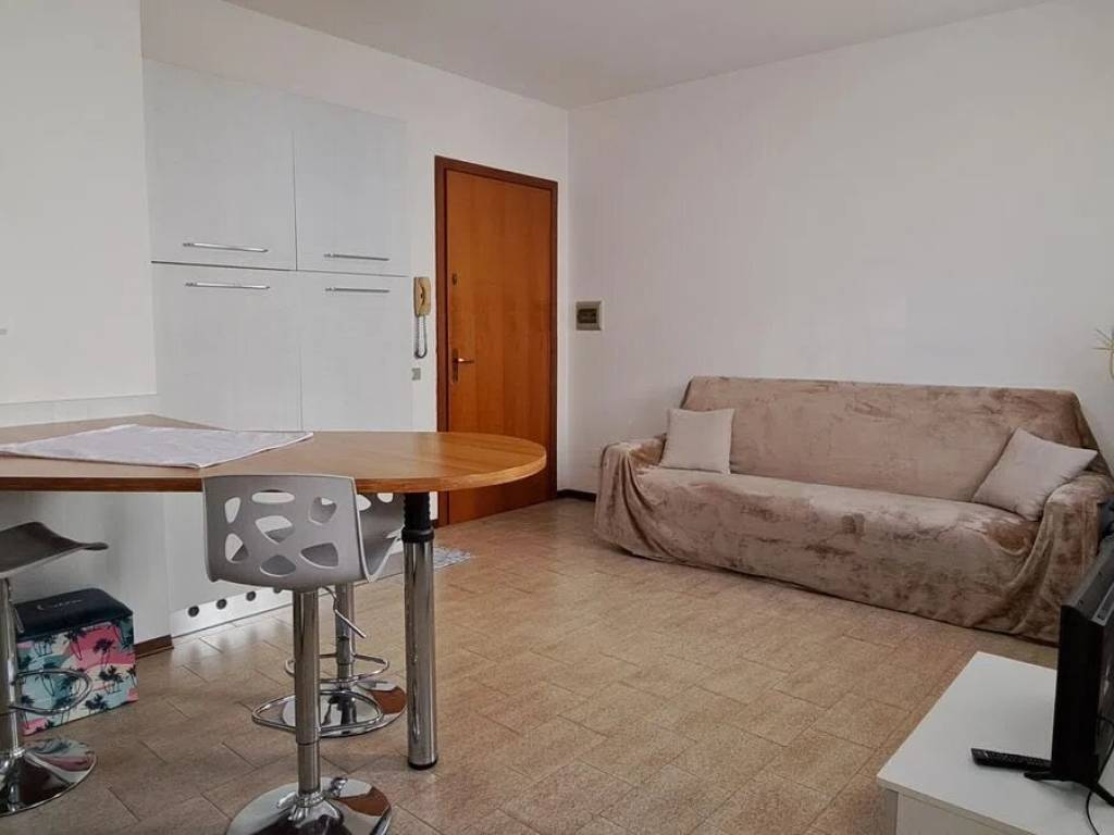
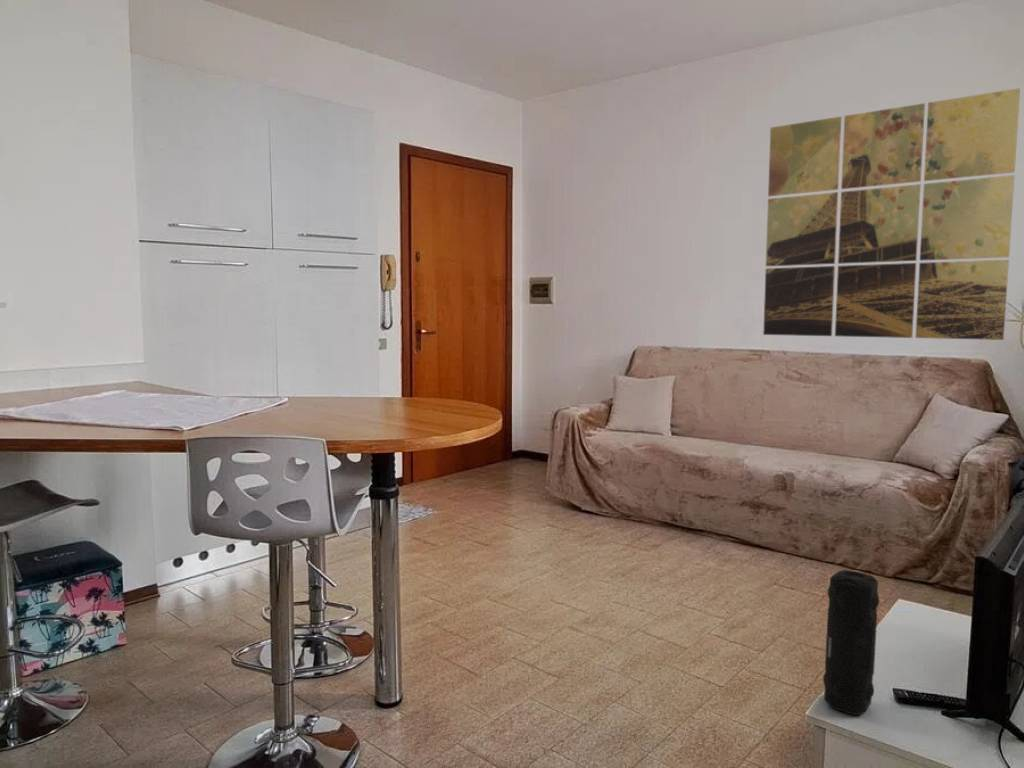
+ speaker (850, 640)
+ wall art (877, 225)
